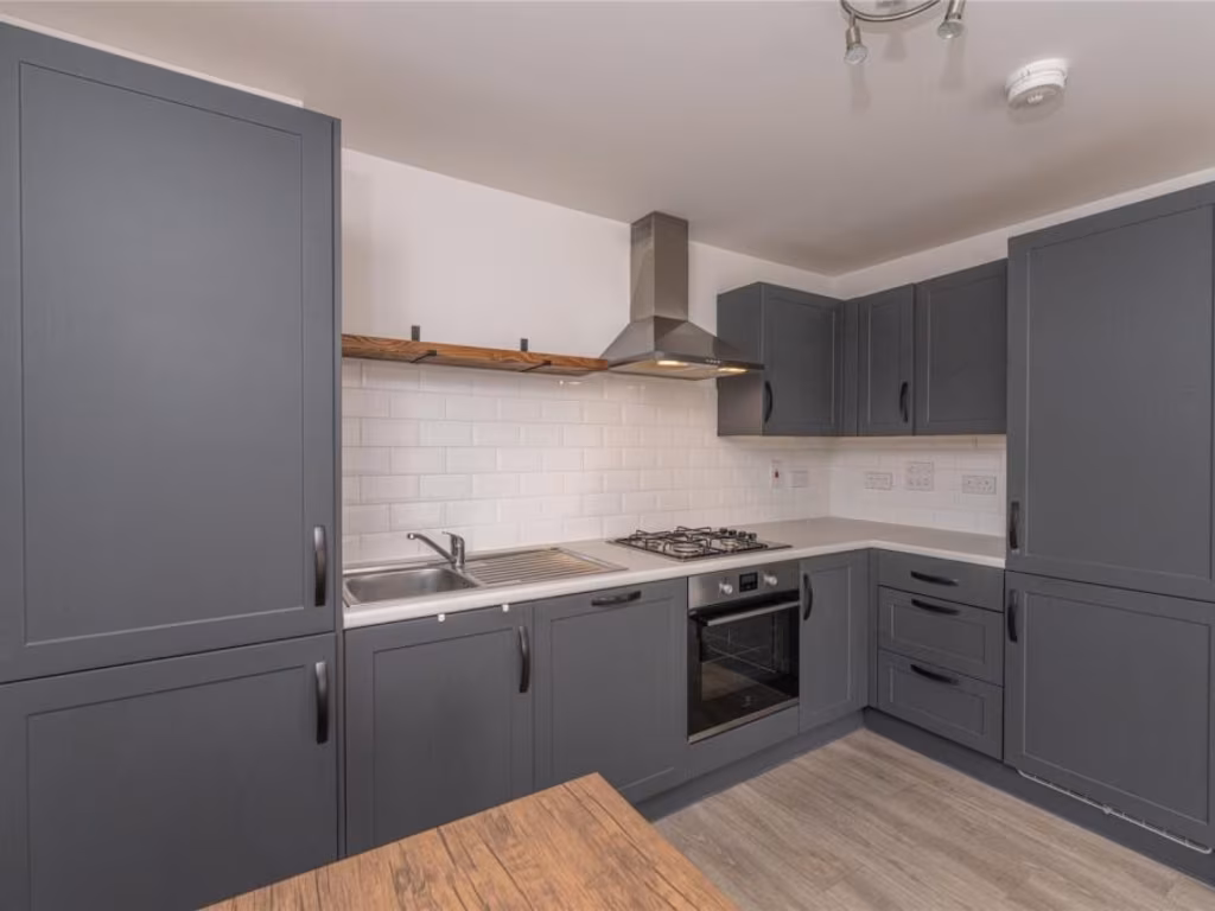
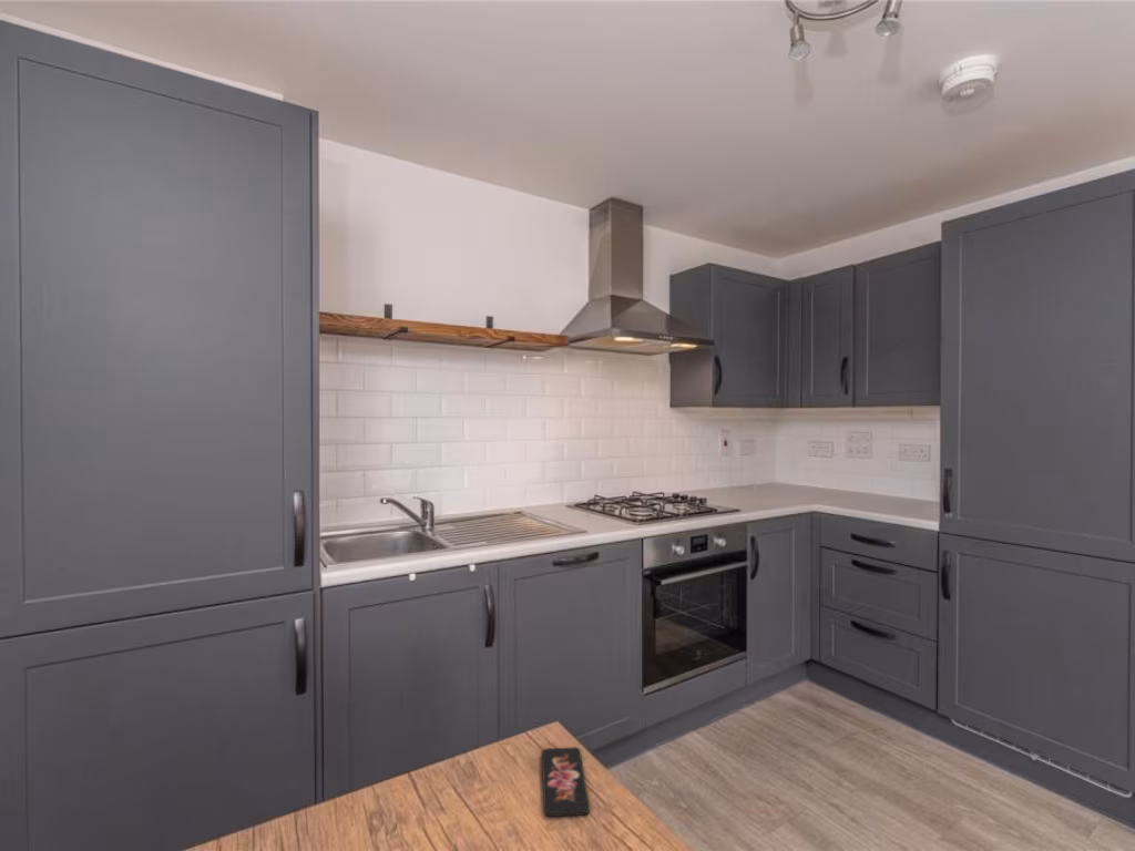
+ smartphone (563, 779)
